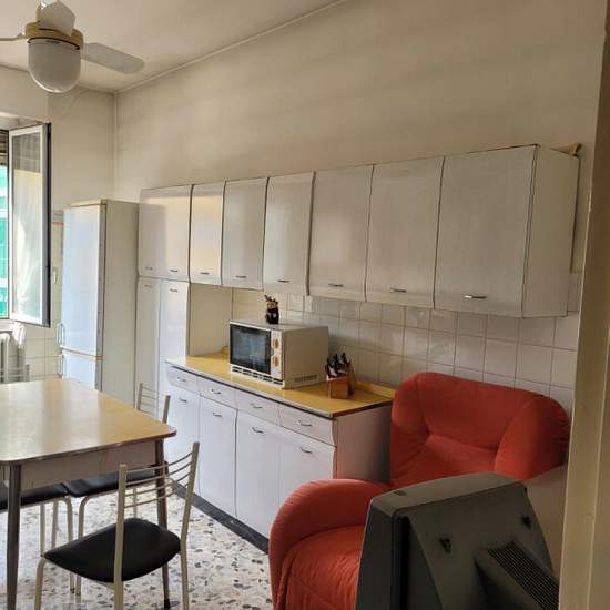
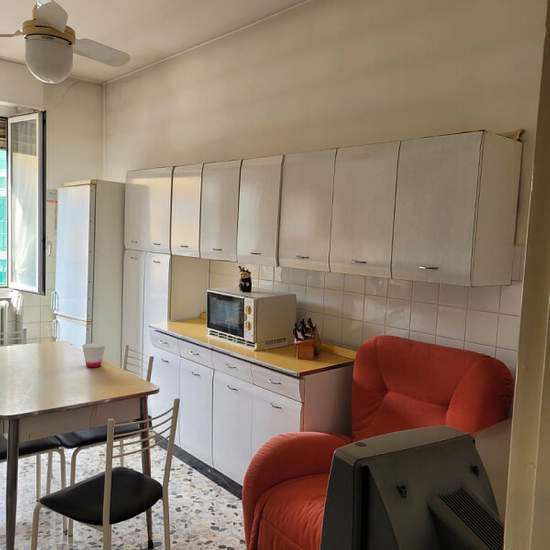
+ cup (93, 355)
